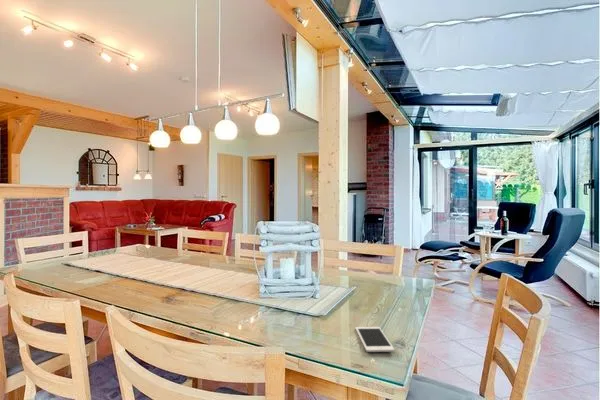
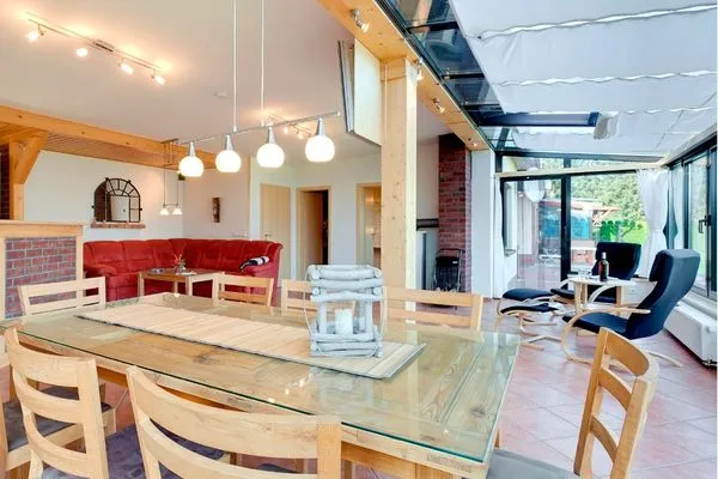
- cell phone (373, 338)
